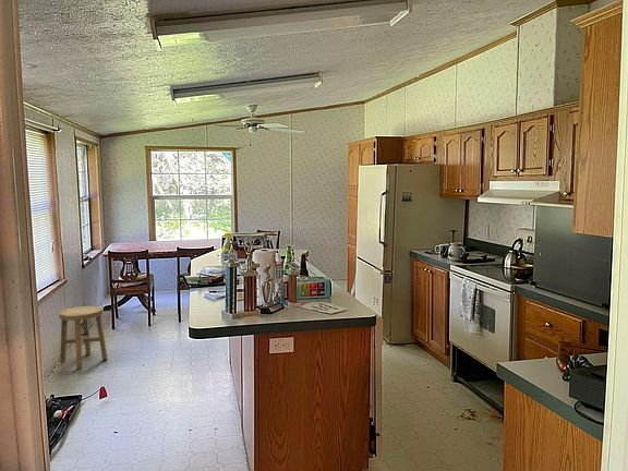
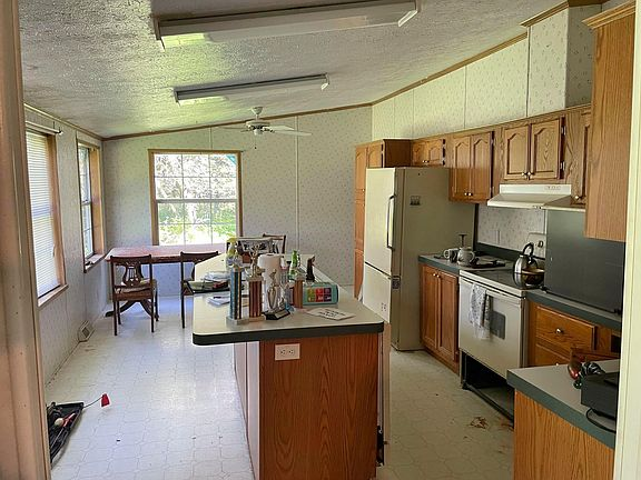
- stool (83, 336)
